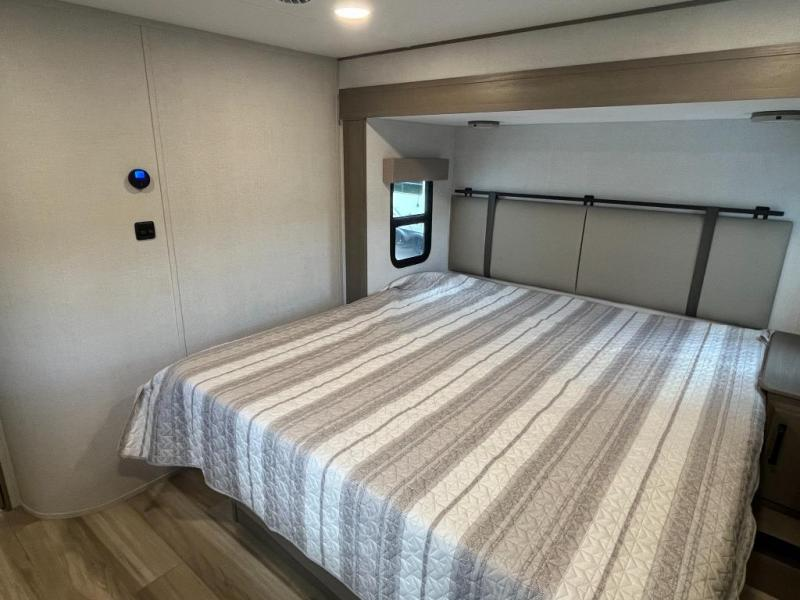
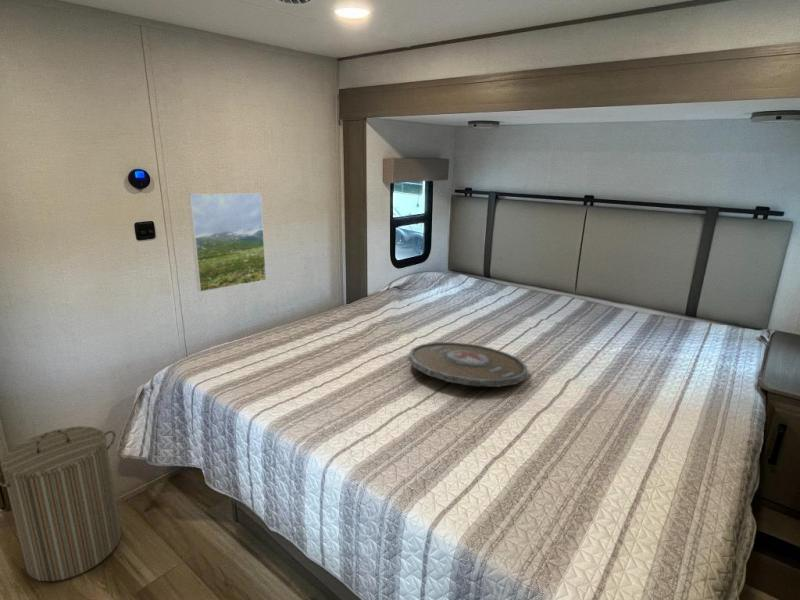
+ laundry hamper (64, 492)
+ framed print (230, 240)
+ serving tray (466, 361)
